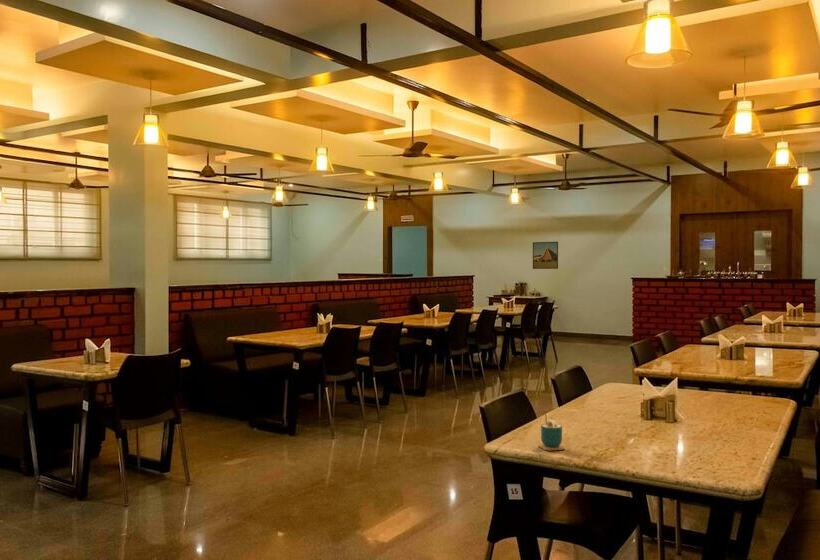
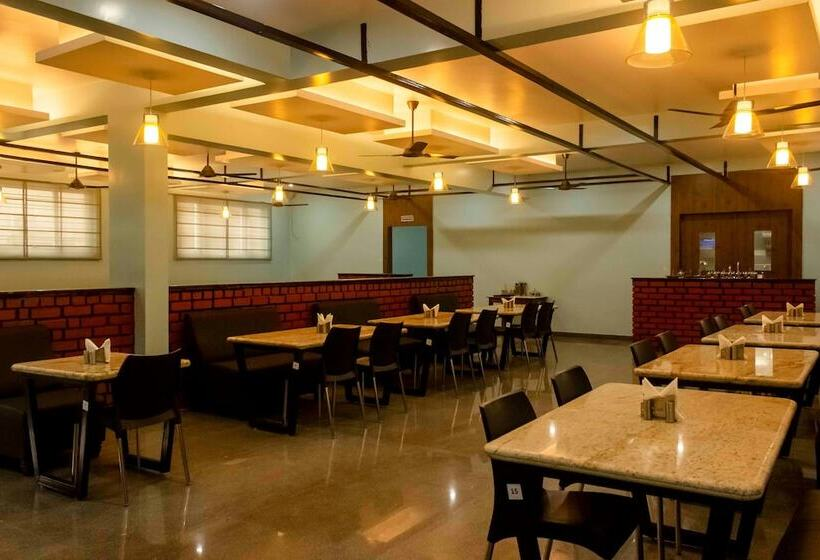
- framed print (545, 255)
- cup (551, 429)
